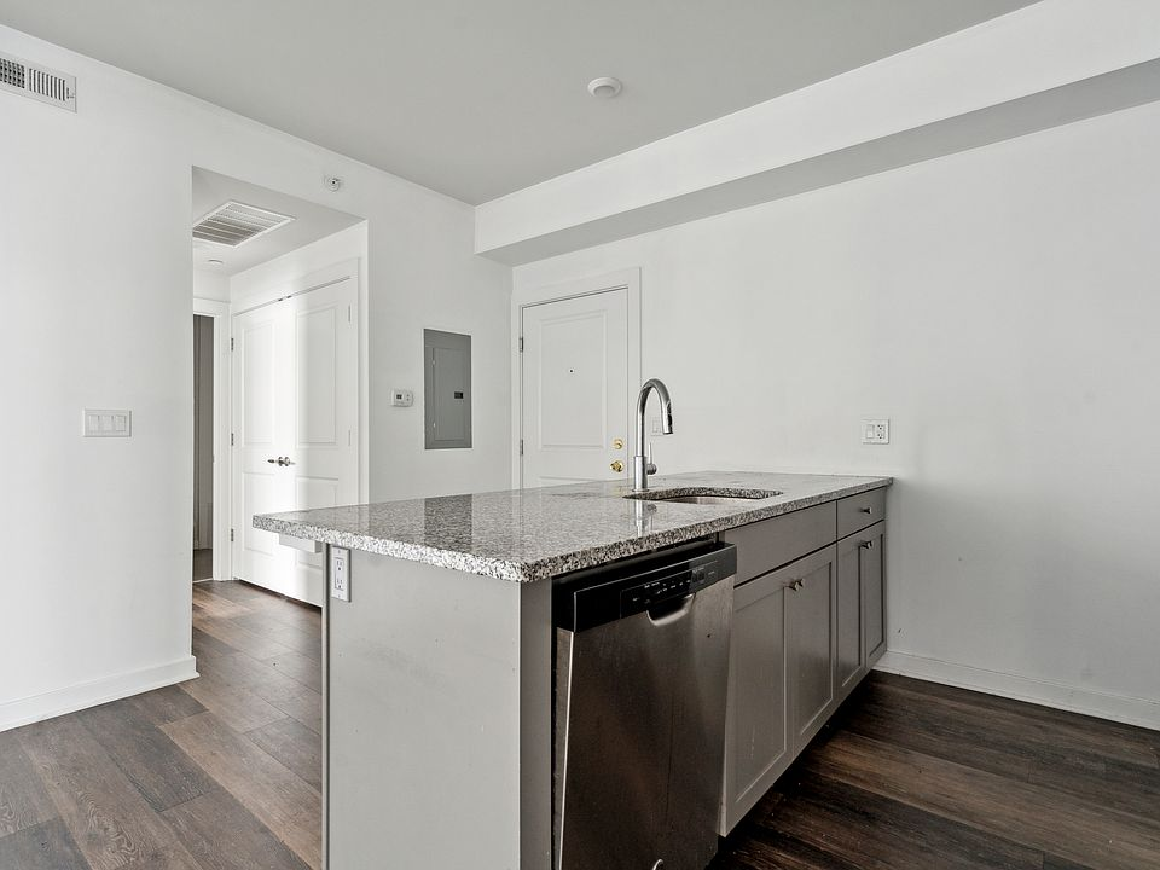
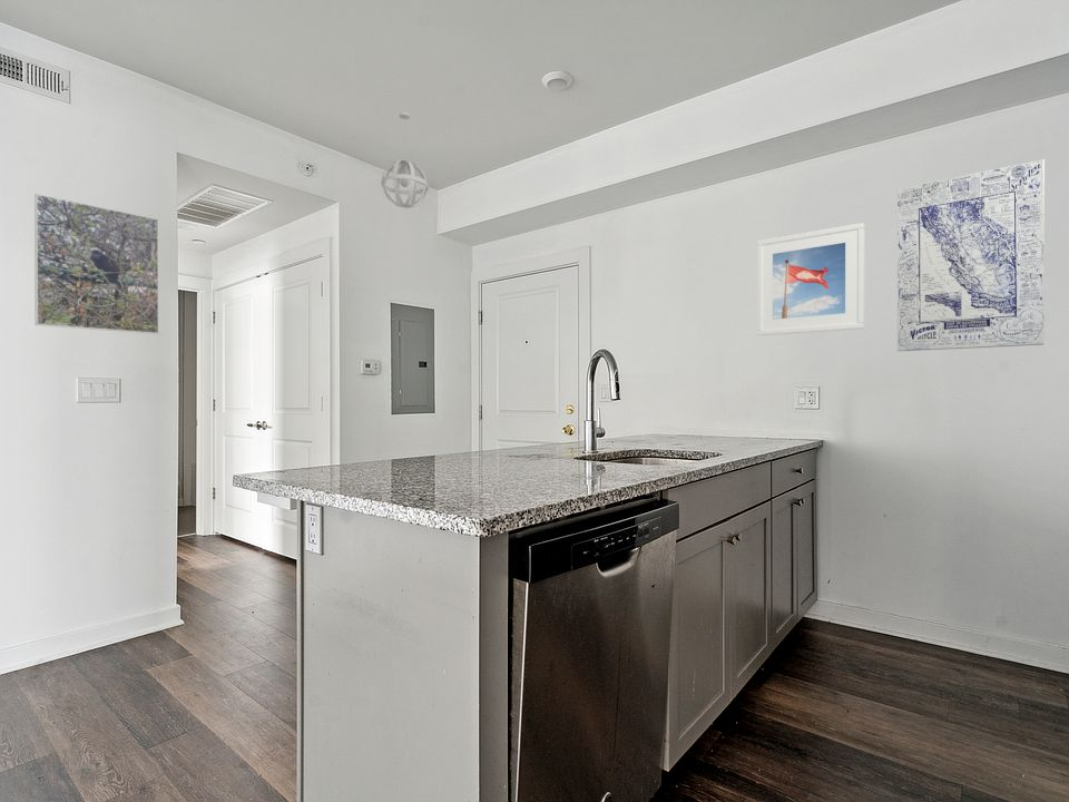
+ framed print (807, 282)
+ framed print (100, 268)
+ wall art (965, 262)
+ pendant light (404, 160)
